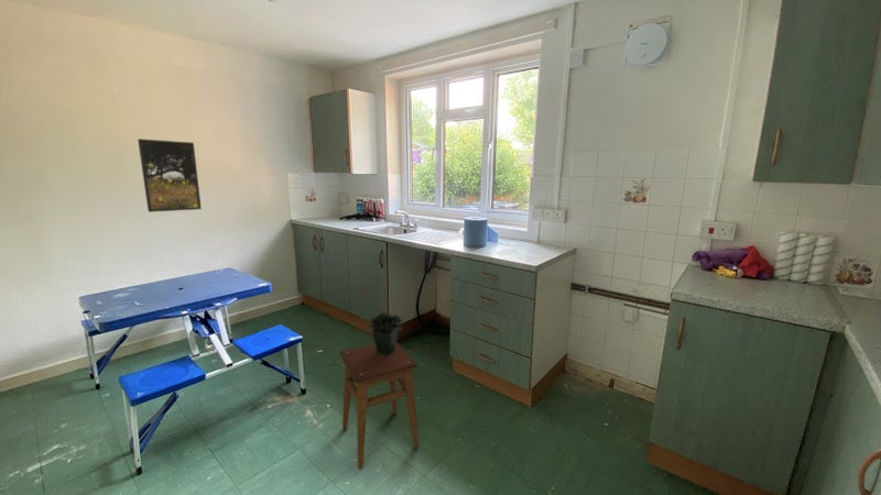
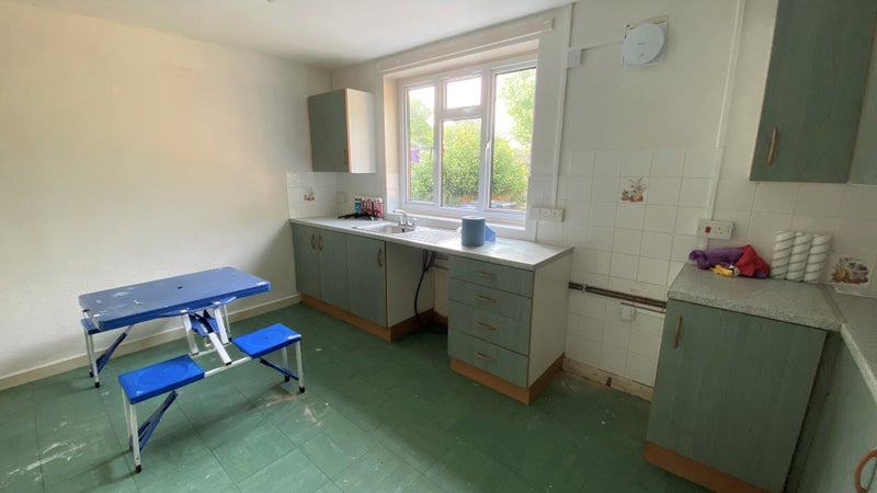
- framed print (171, 176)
- potted plant (384, 317)
- stool (378, 398)
